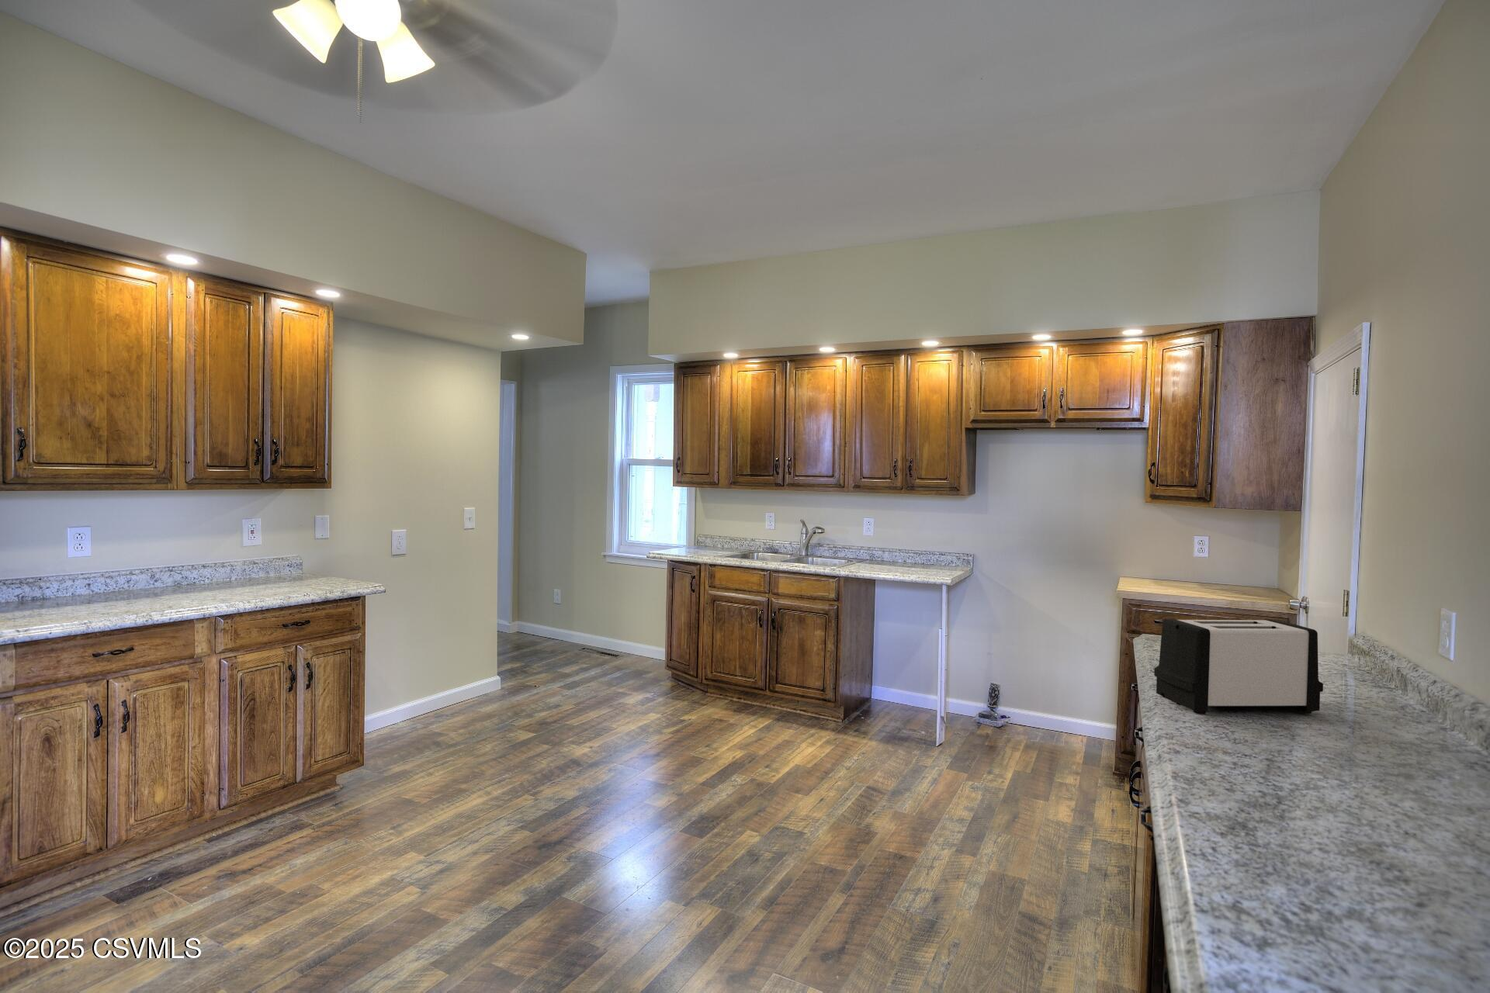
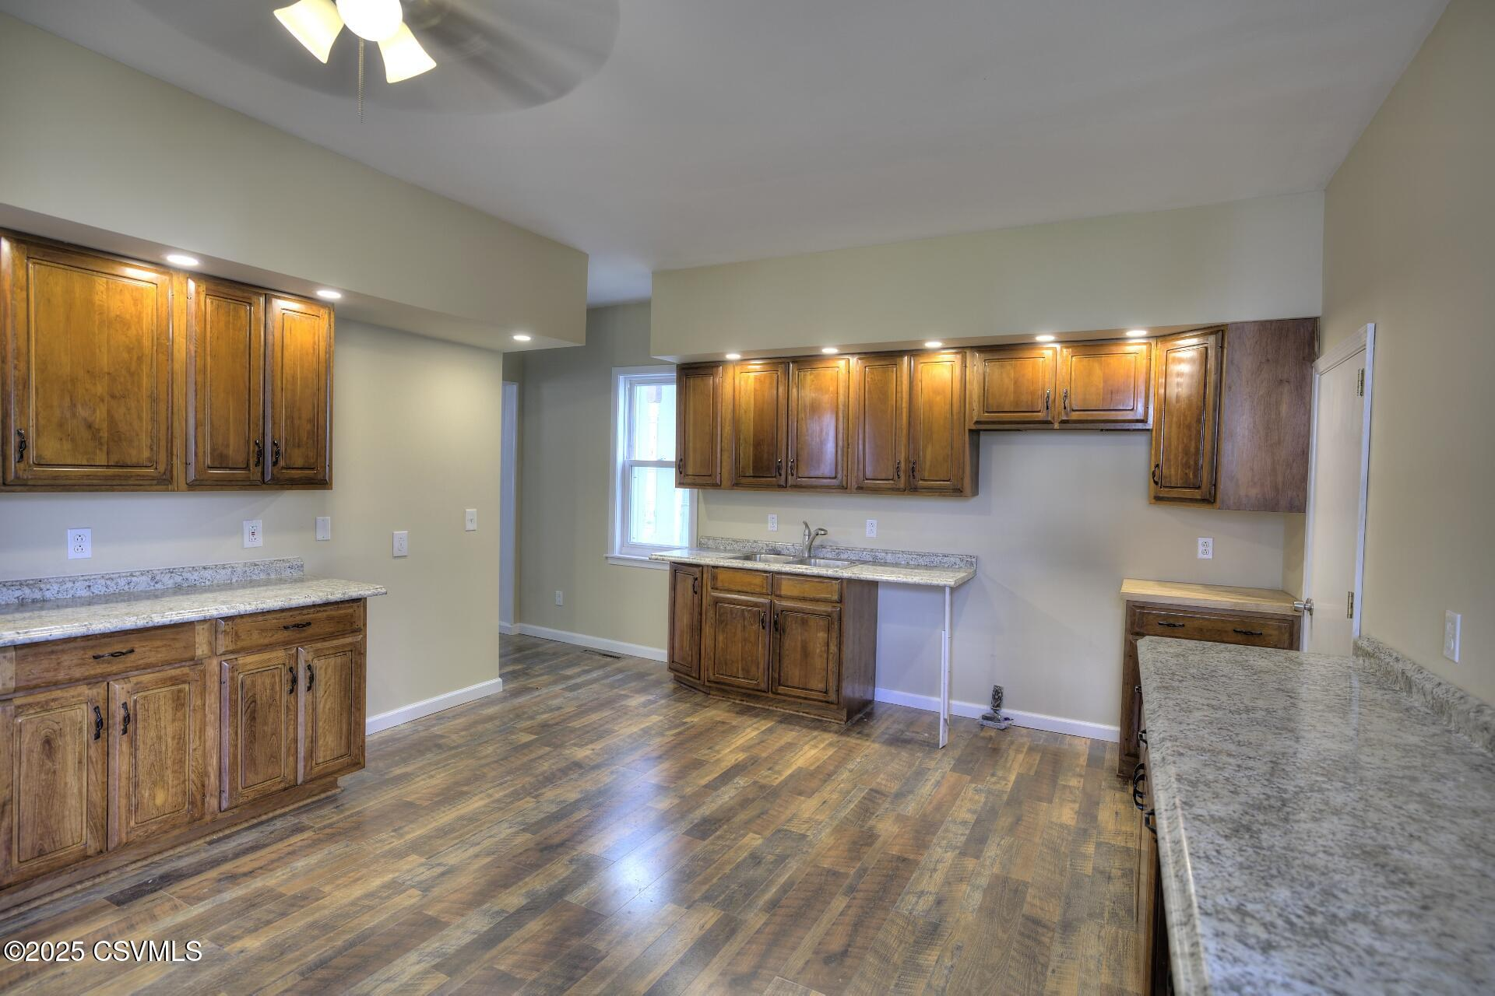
- toaster (1237, 664)
